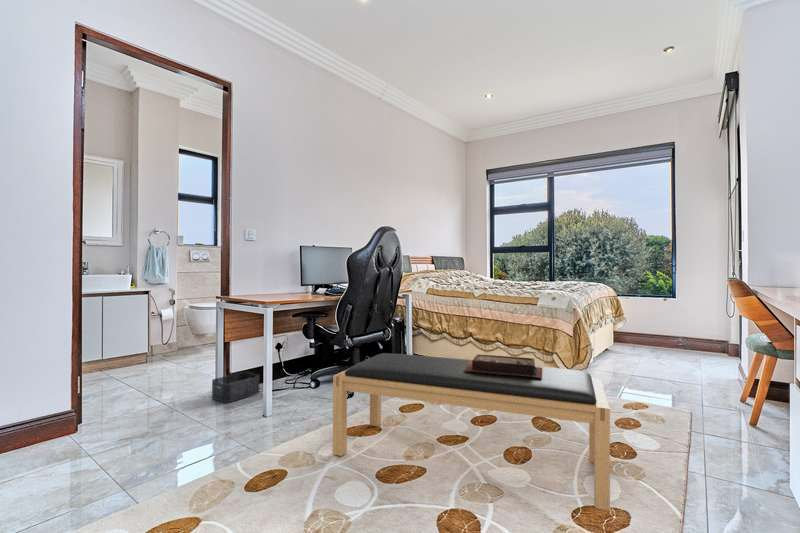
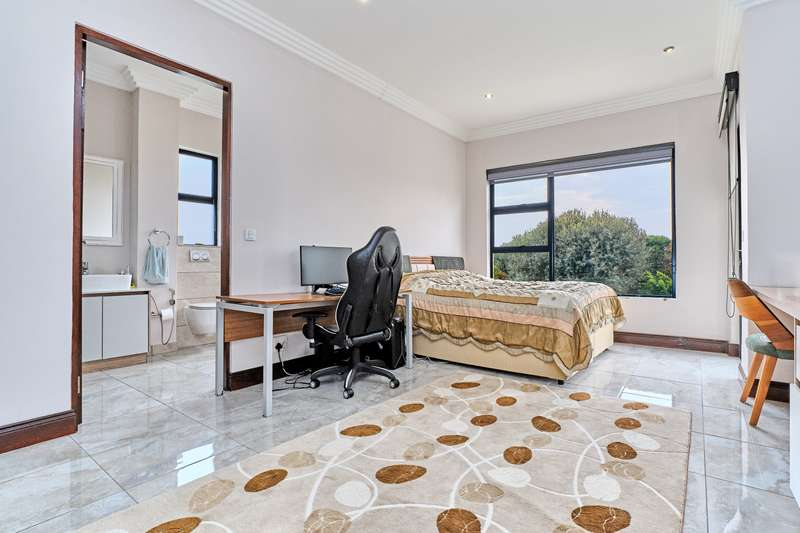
- storage bin (236, 386)
- bench (465, 406)
- decorative box (503, 364)
